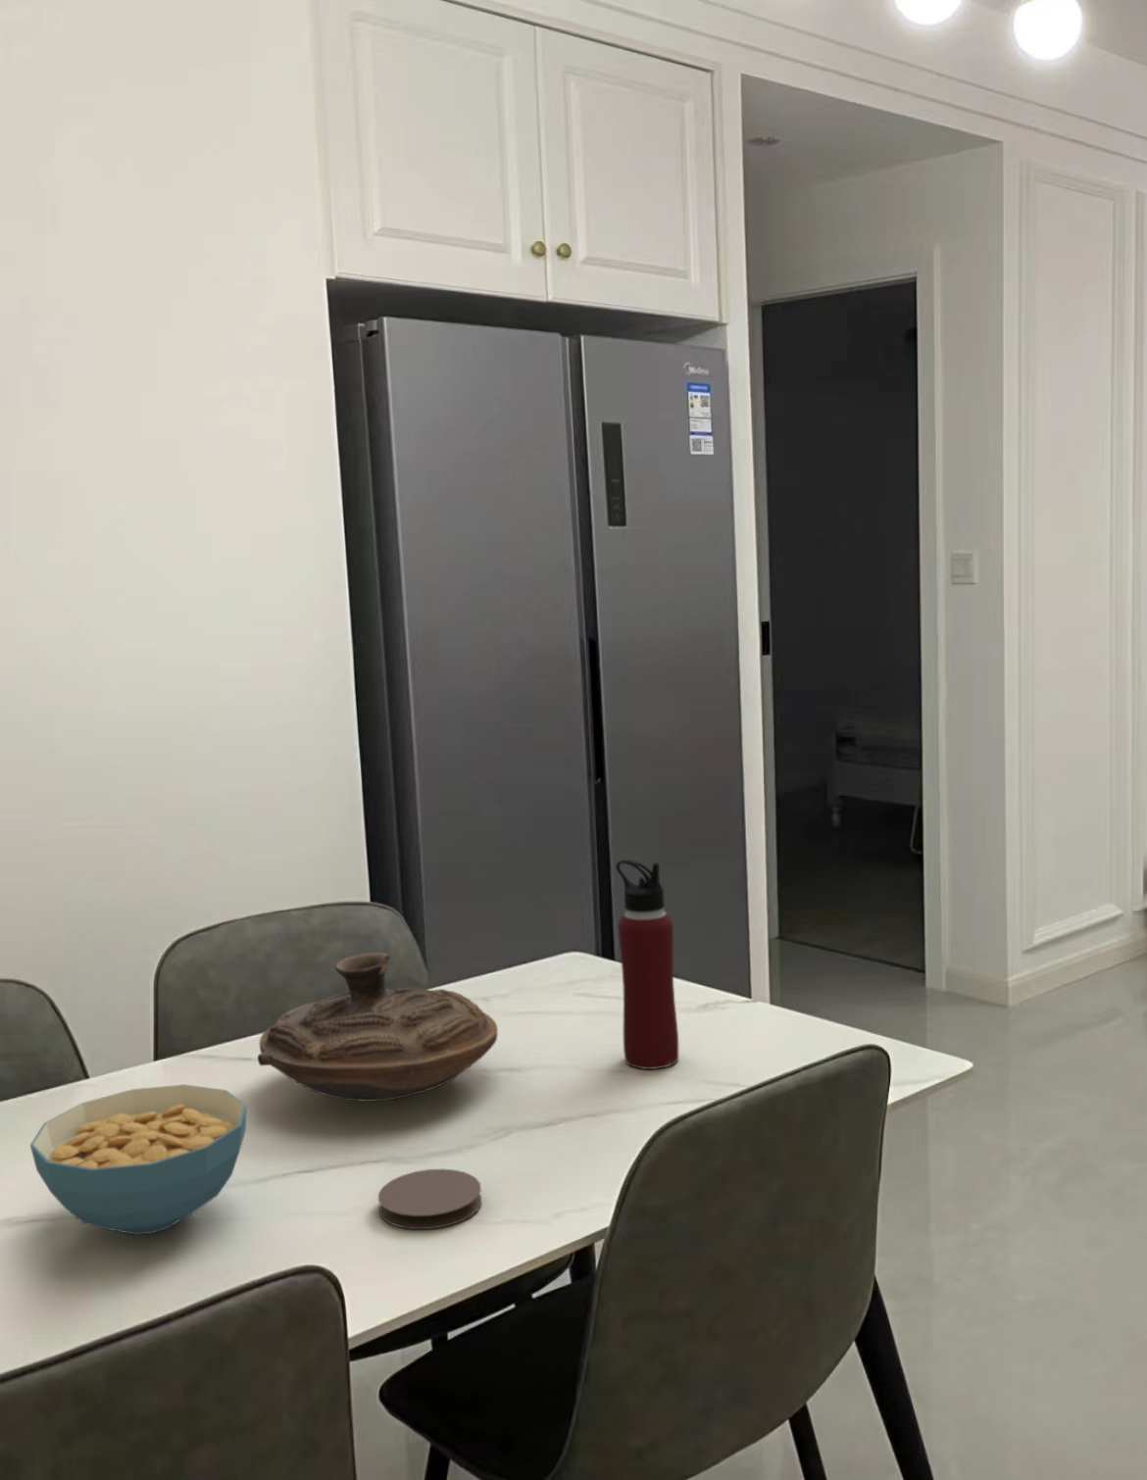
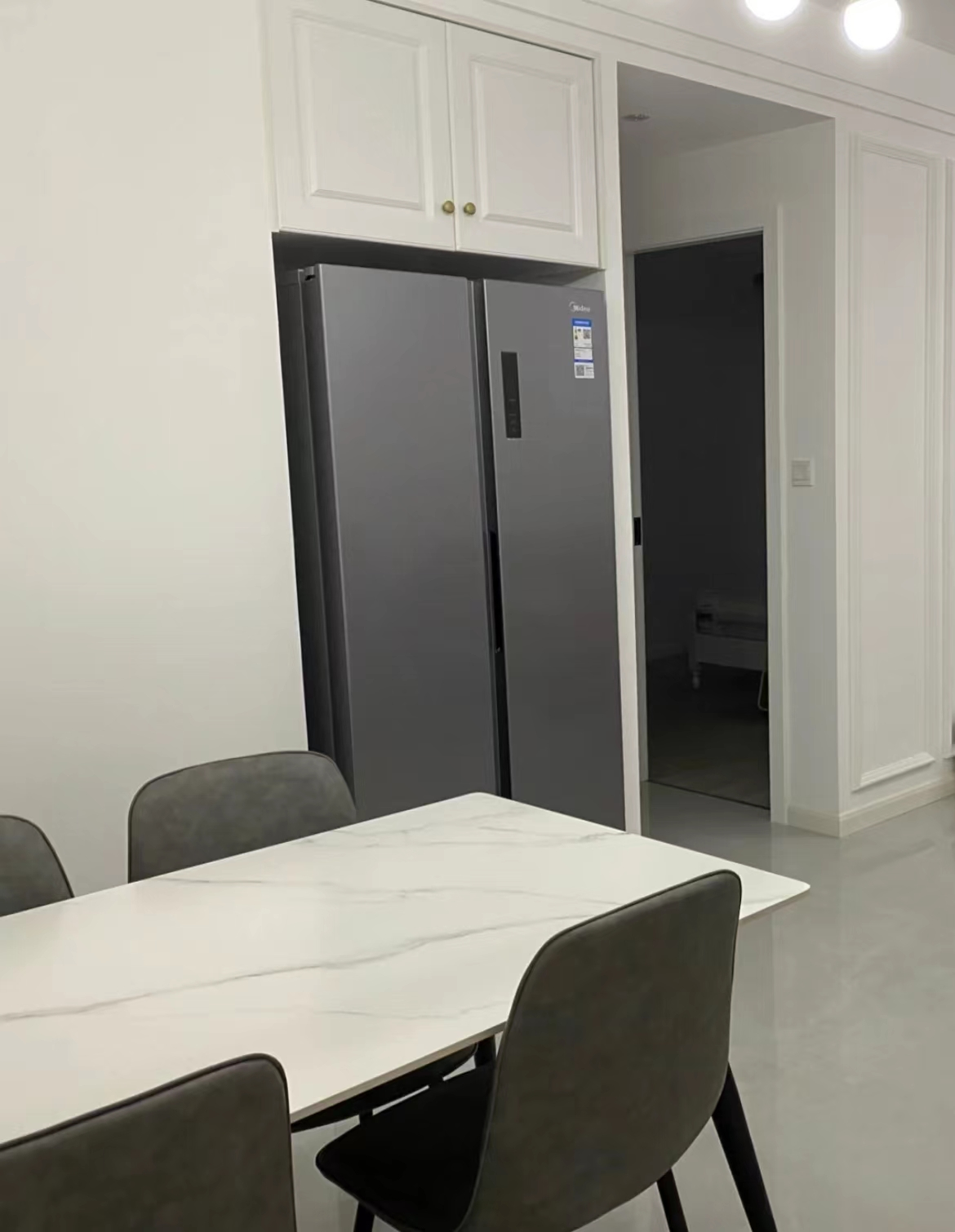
- decorative bowl (378, 1024)
- coaster (430, 1198)
- cereal bowl (145, 1171)
- water bottle (646, 961)
